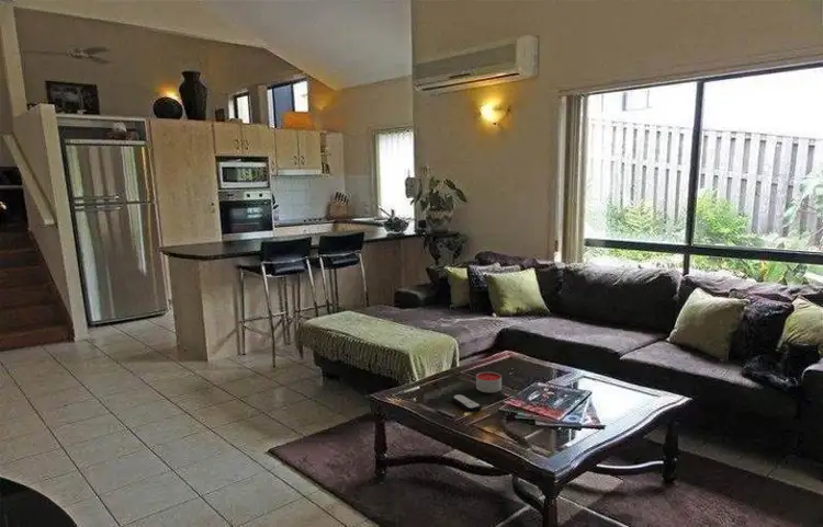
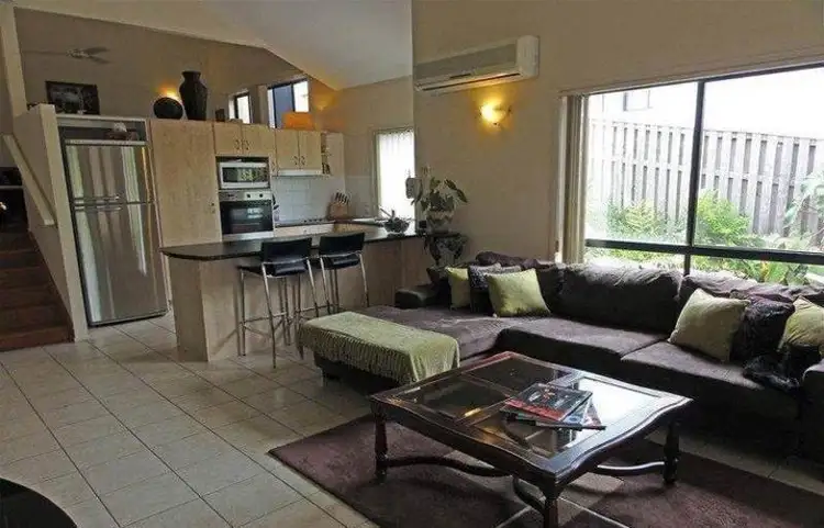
- candle (488, 381)
- remote control (465, 402)
